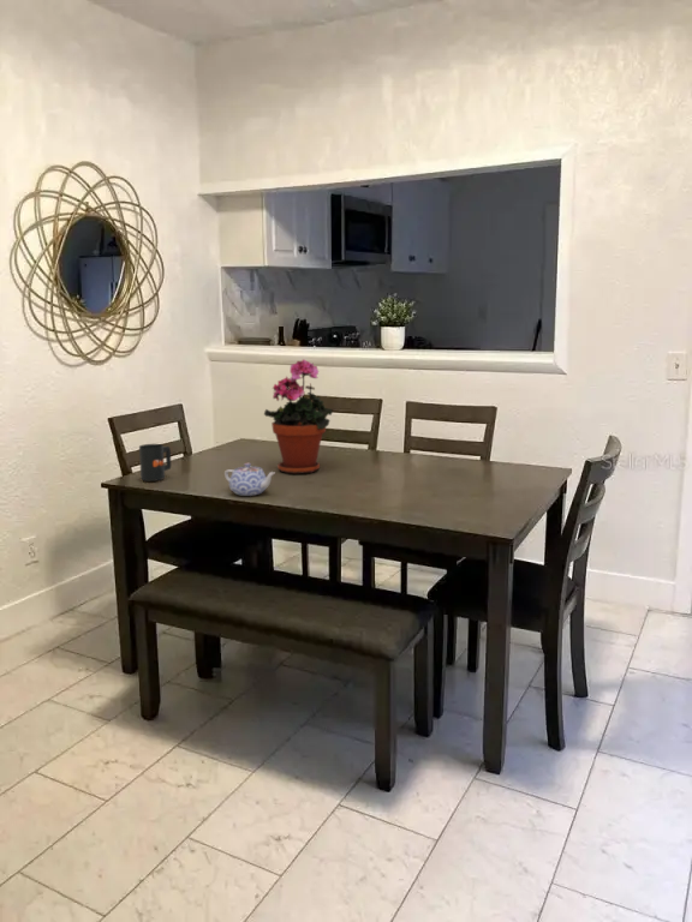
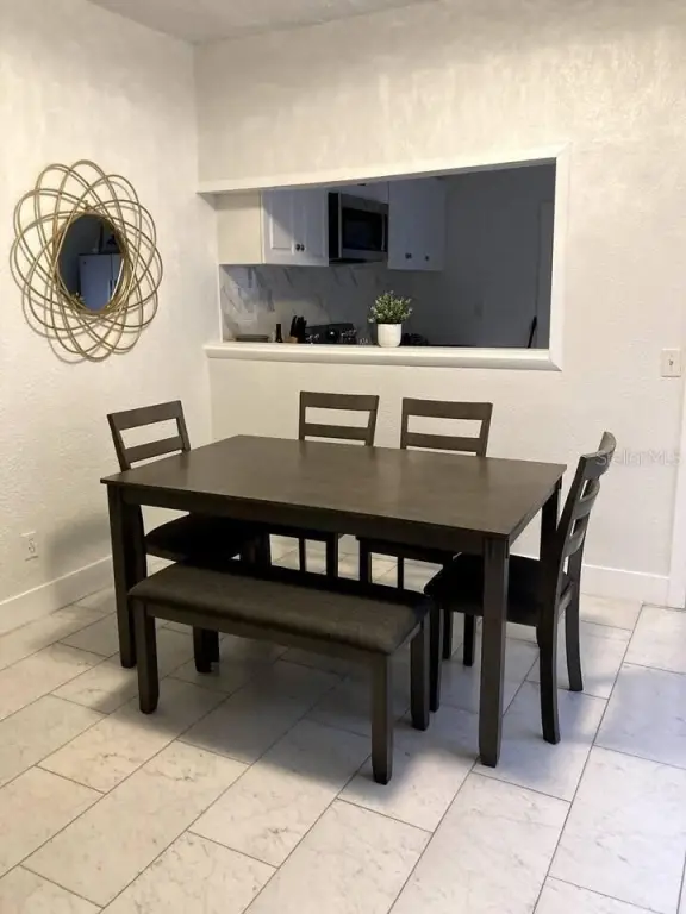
- teapot (250, 478)
- mug (156, 461)
- potted plant (298, 414)
